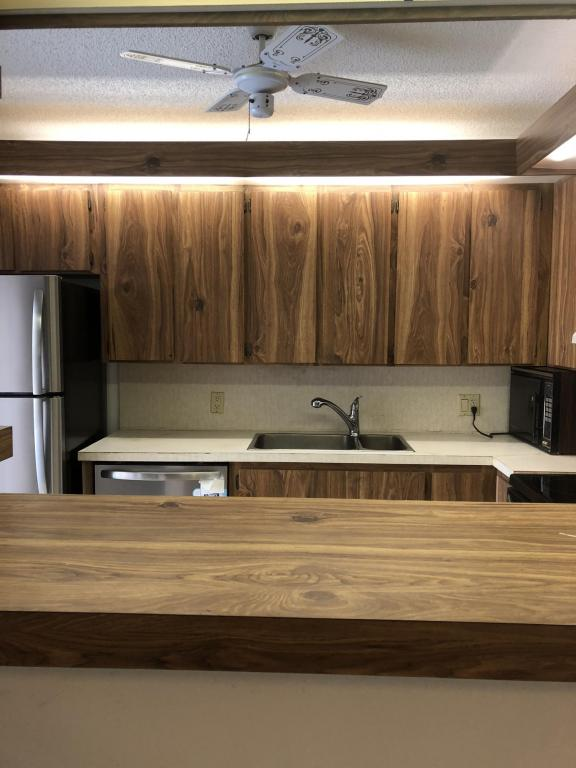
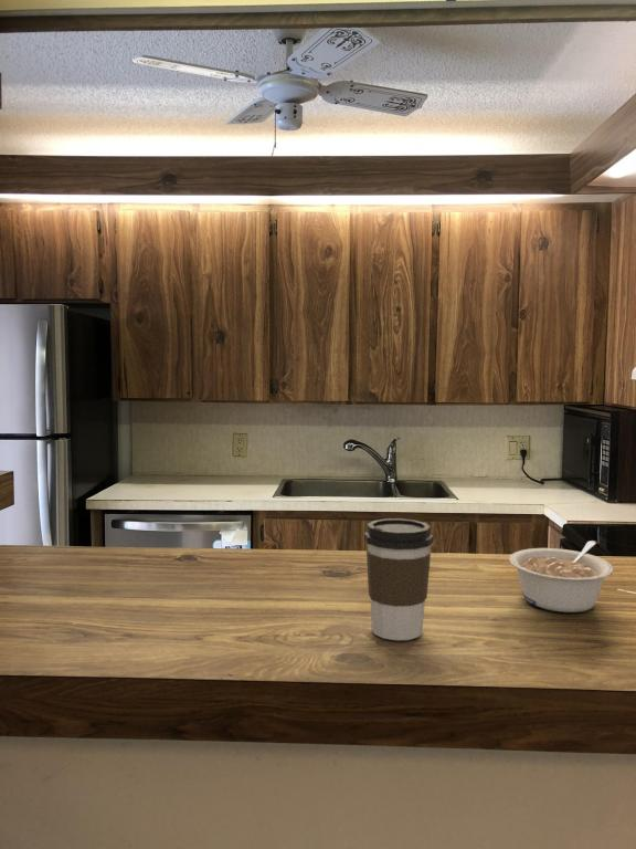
+ coffee cup (398, 578)
+ legume (559, 576)
